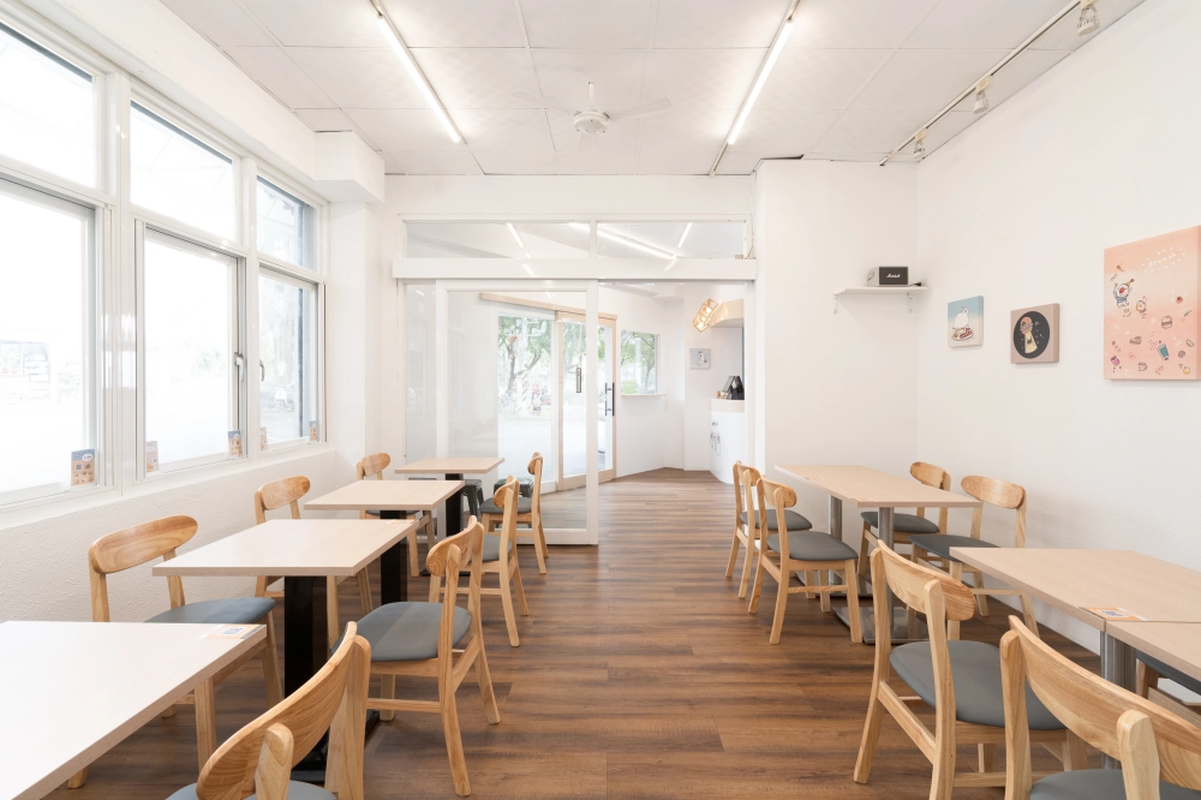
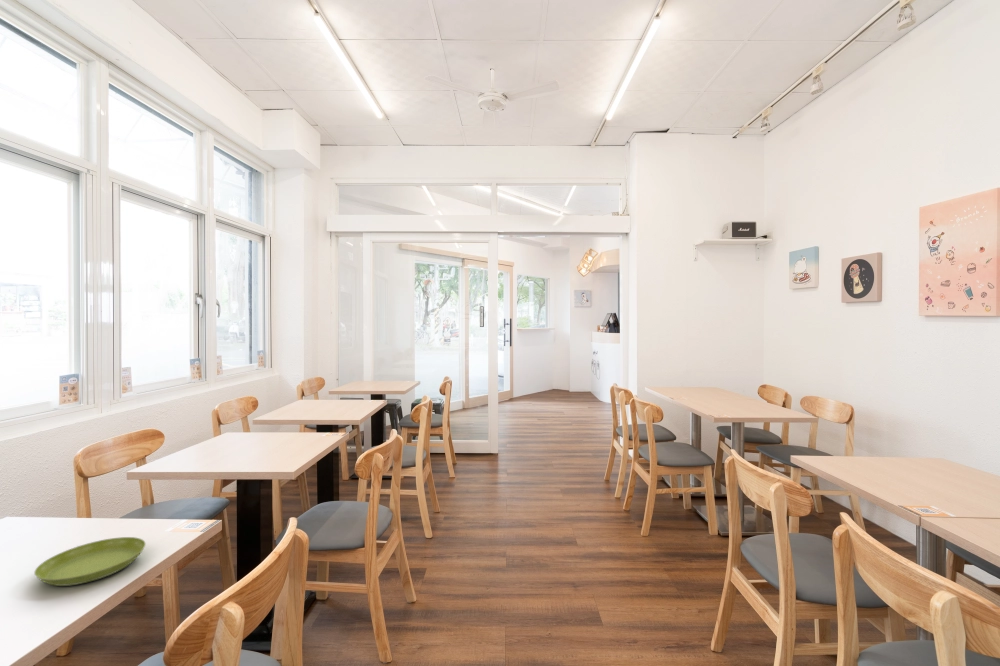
+ saucer (93, 562)
